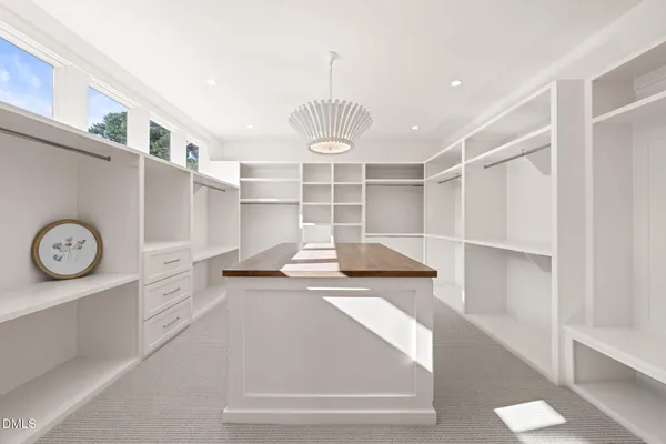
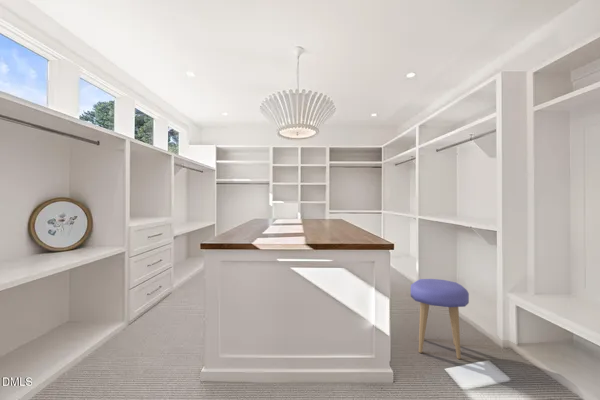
+ stool (442, 306)
